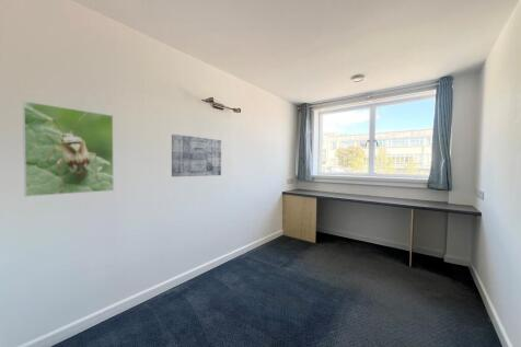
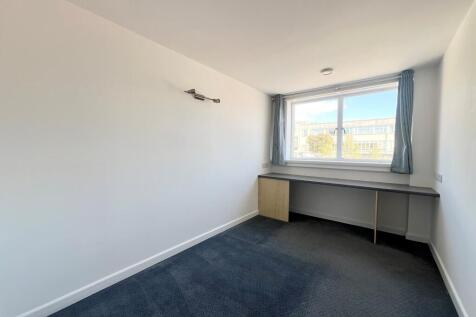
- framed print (73, 151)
- wall art (198, 157)
